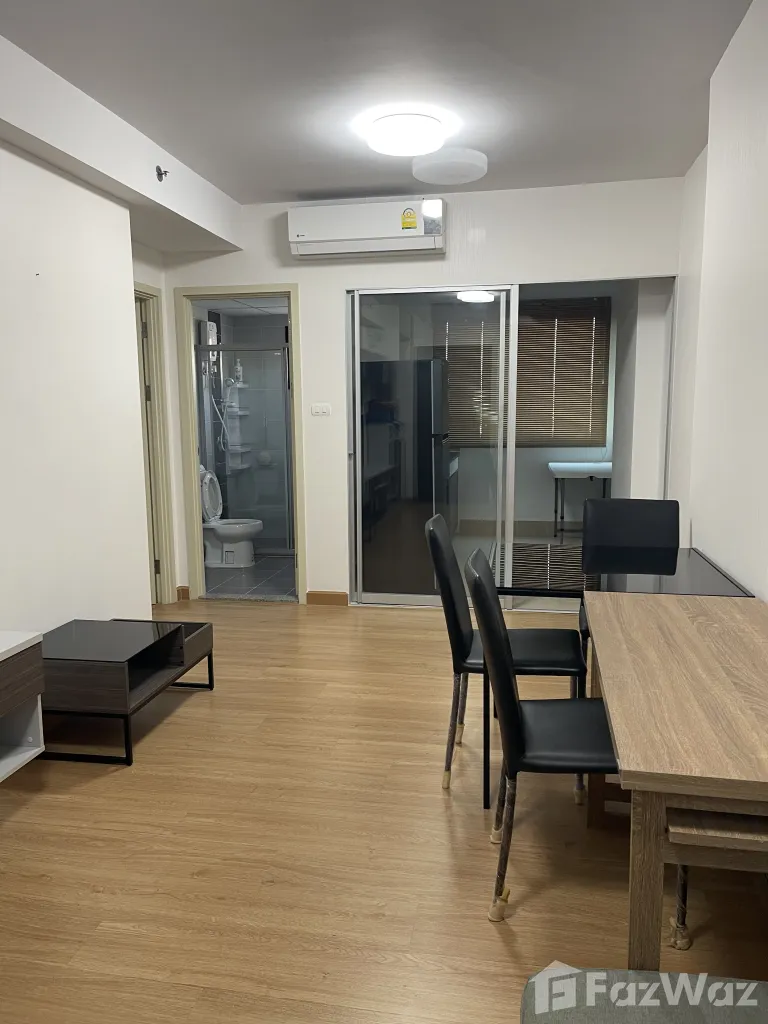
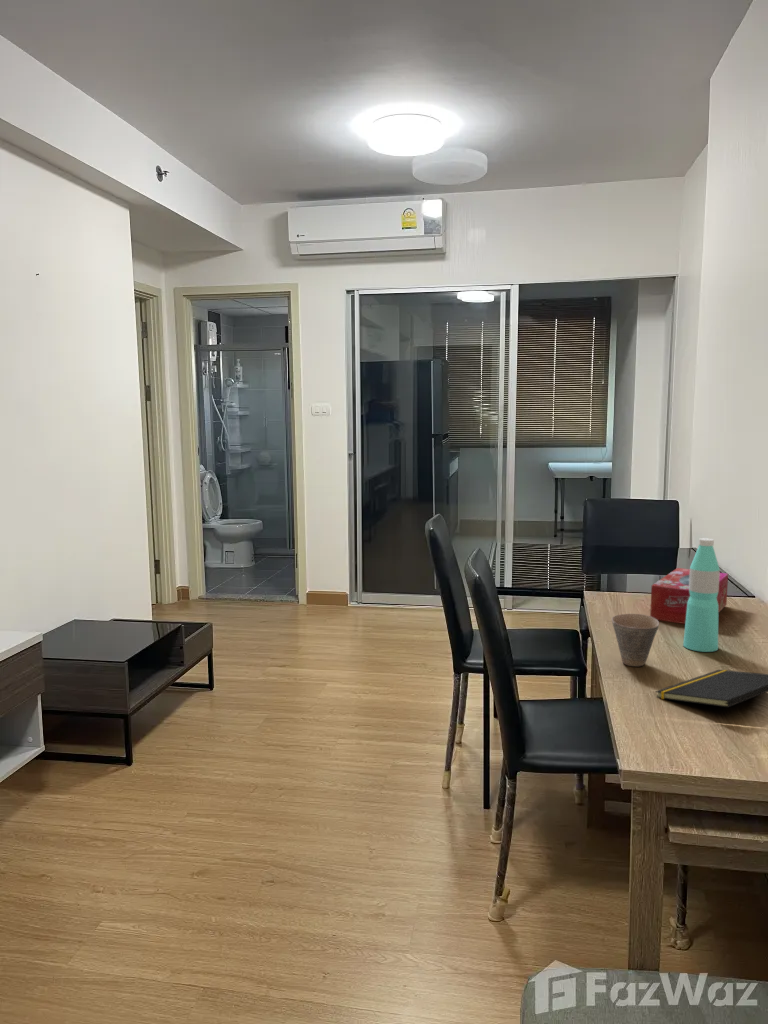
+ cup (634, 641)
+ water bottle (703, 593)
+ tissue box (689, 595)
+ notepad (723, 687)
